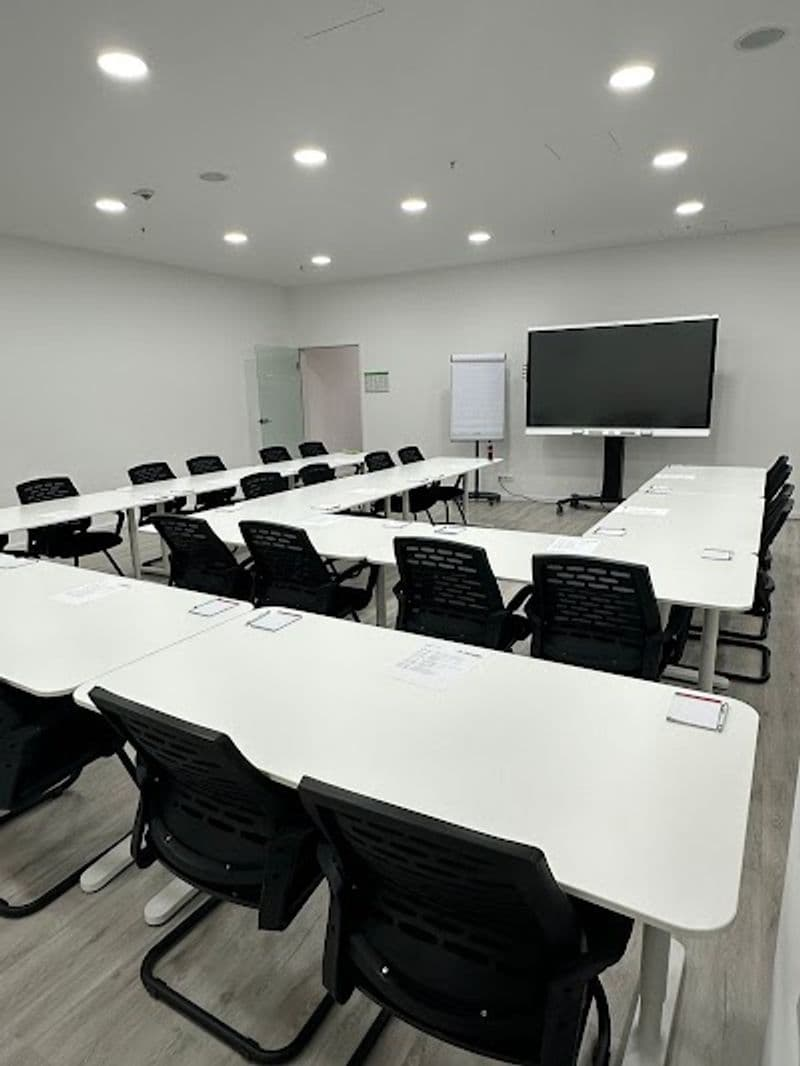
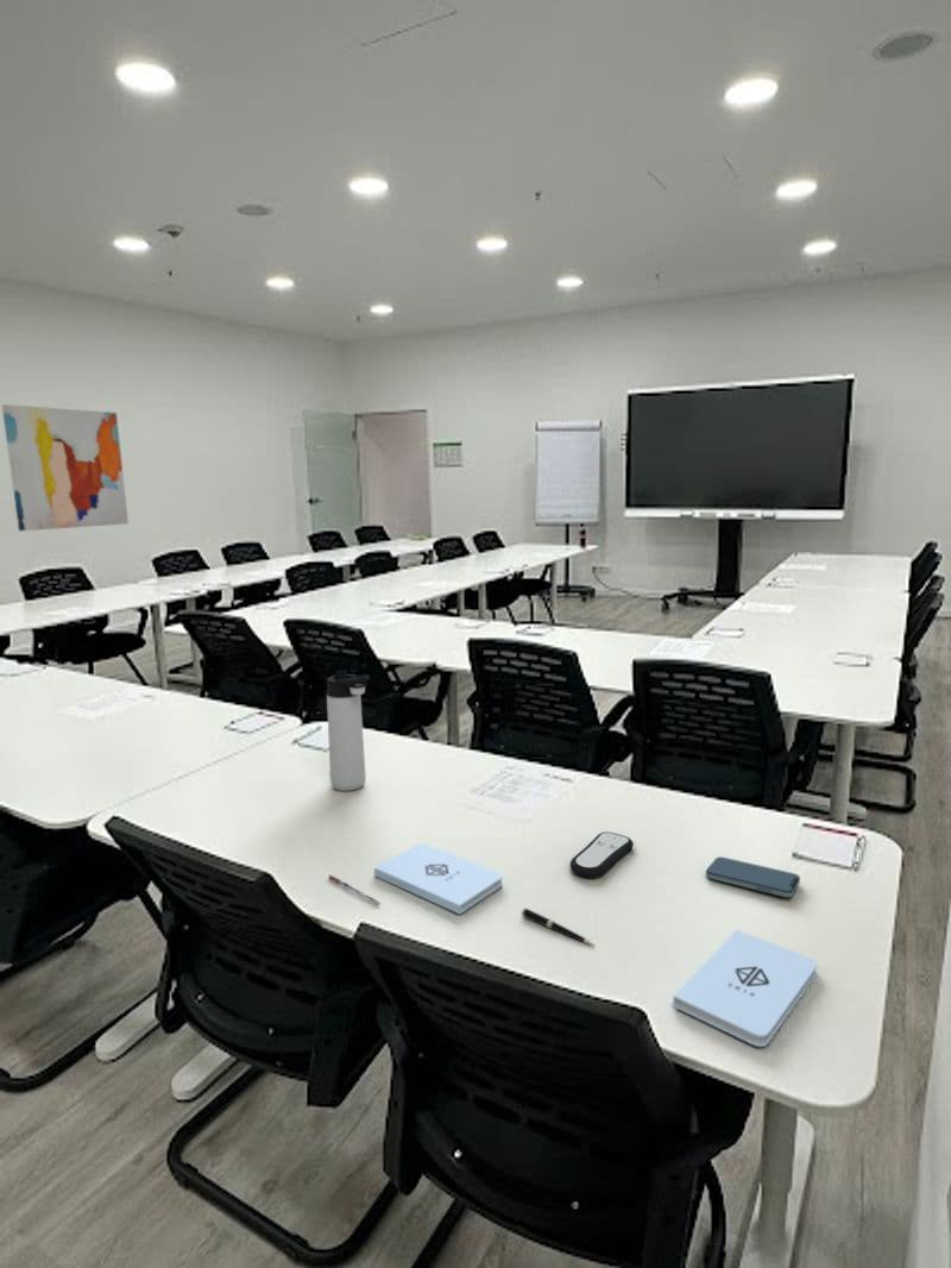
+ notepad (439, 875)
+ thermos bottle (351, 730)
+ pen (353, 889)
+ pen (558, 927)
+ remote control (600, 853)
+ notepad (748, 983)
+ wall art (69, 469)
+ smartphone (751, 875)
